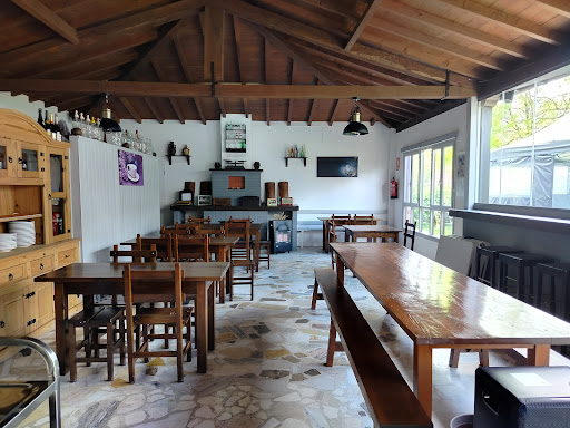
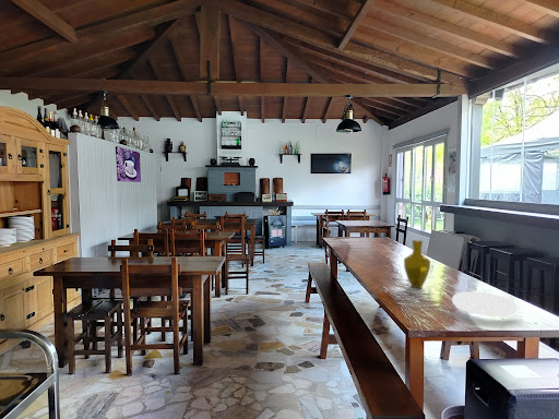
+ vase (416, 263)
+ plate (483, 302)
